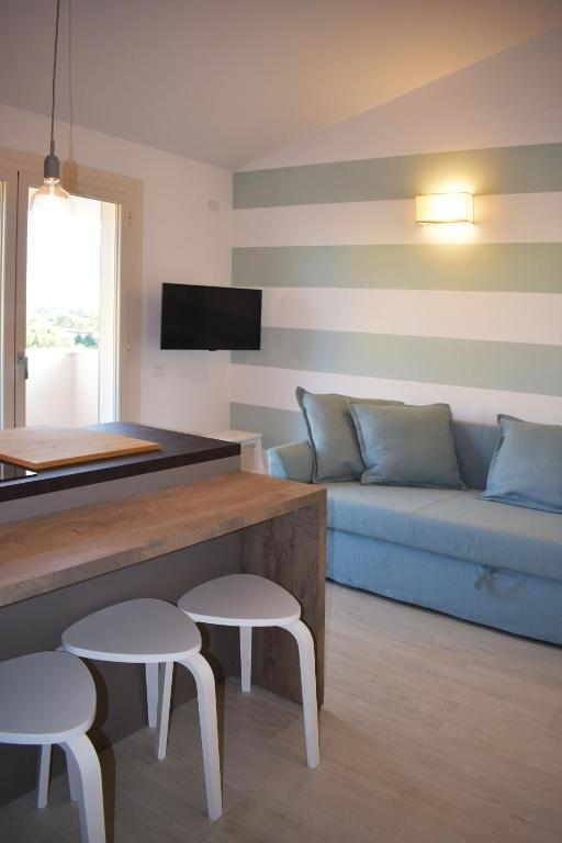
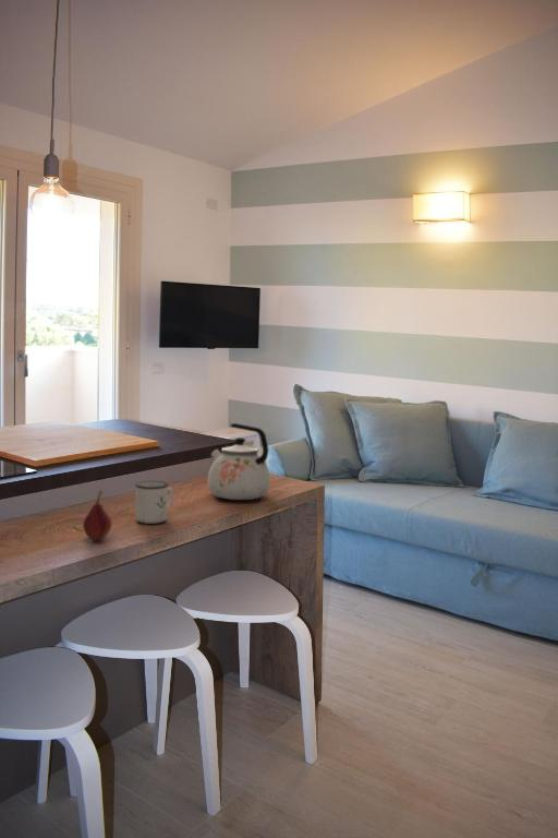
+ kettle (239, 460)
+ mug (156, 501)
+ fruit (97, 515)
